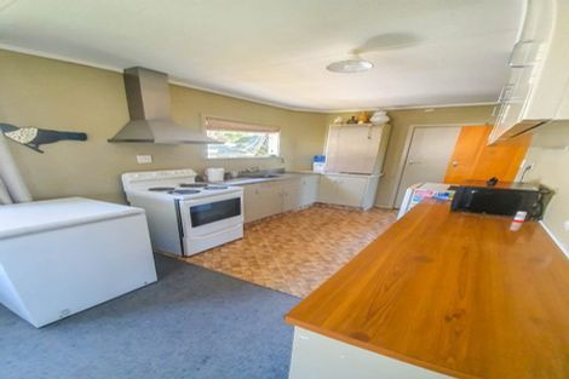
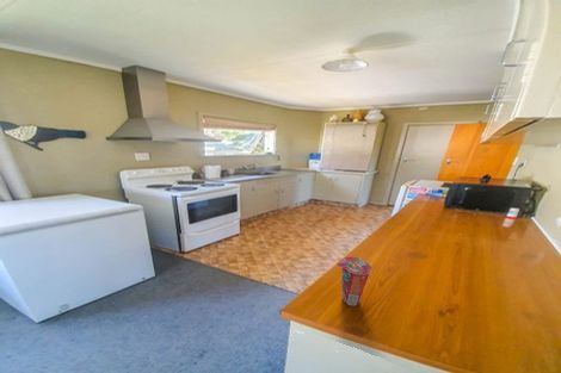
+ cup (351, 282)
